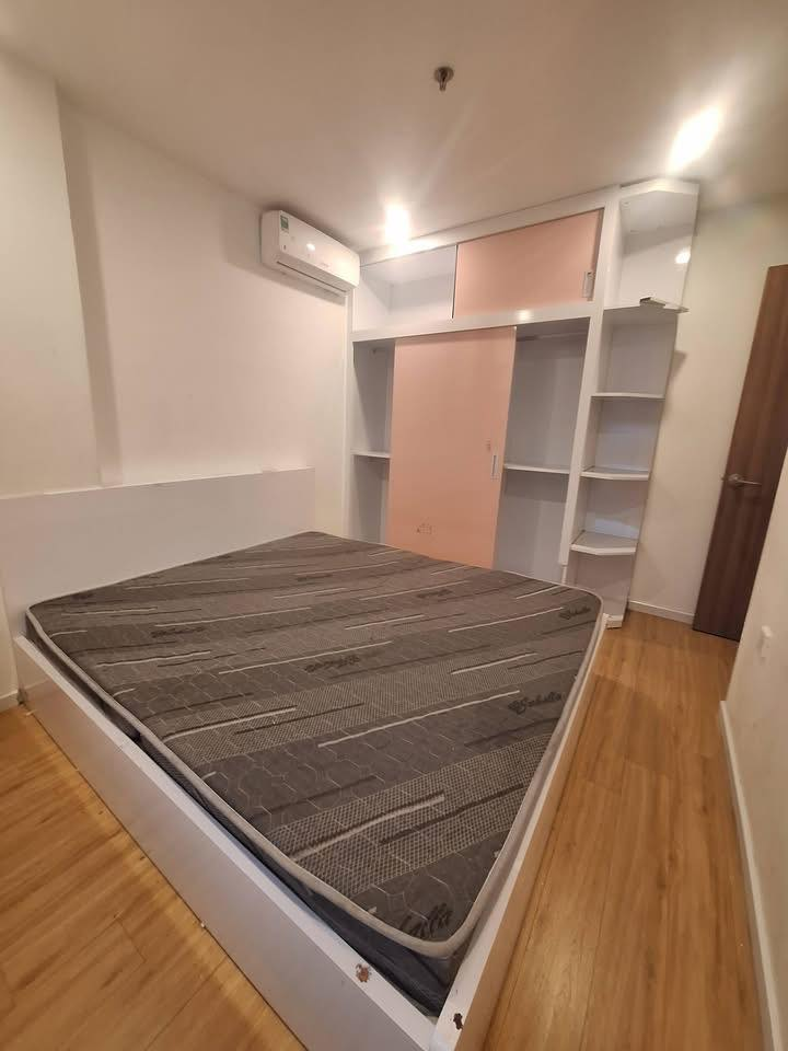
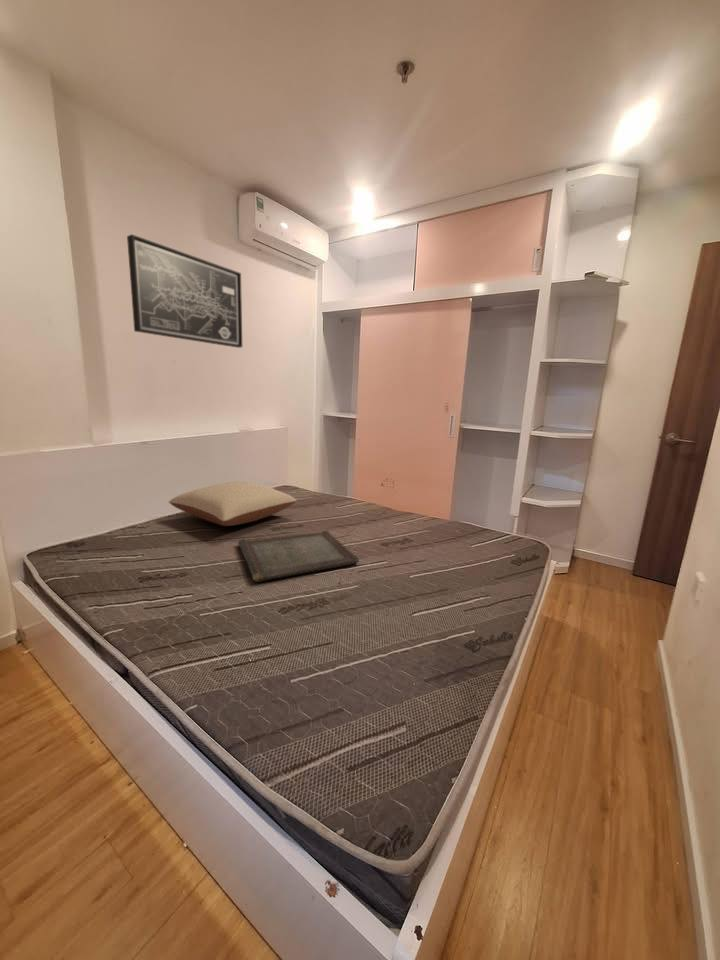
+ pillow (235, 502)
+ serving tray (296, 552)
+ wall art (192, 299)
